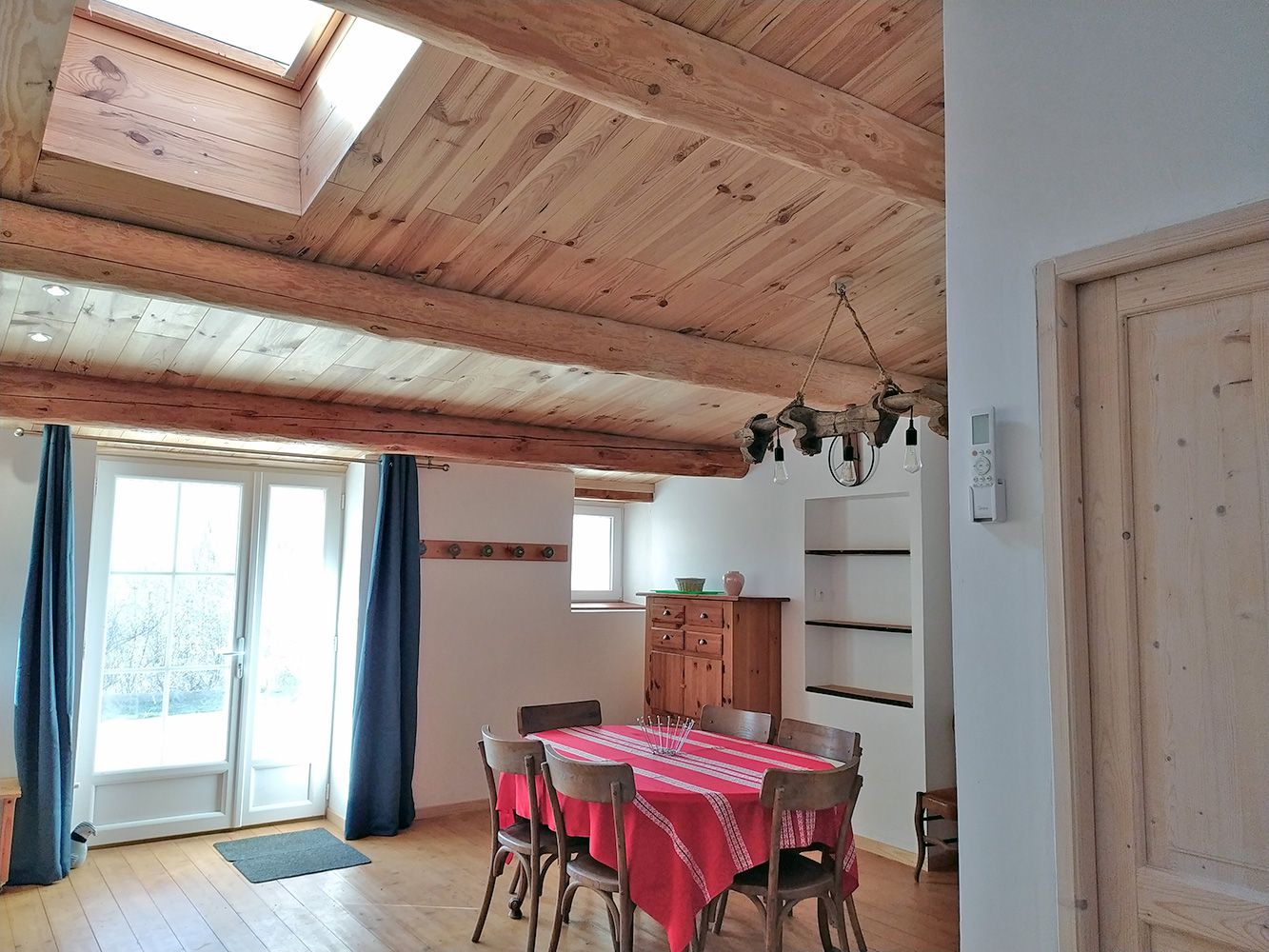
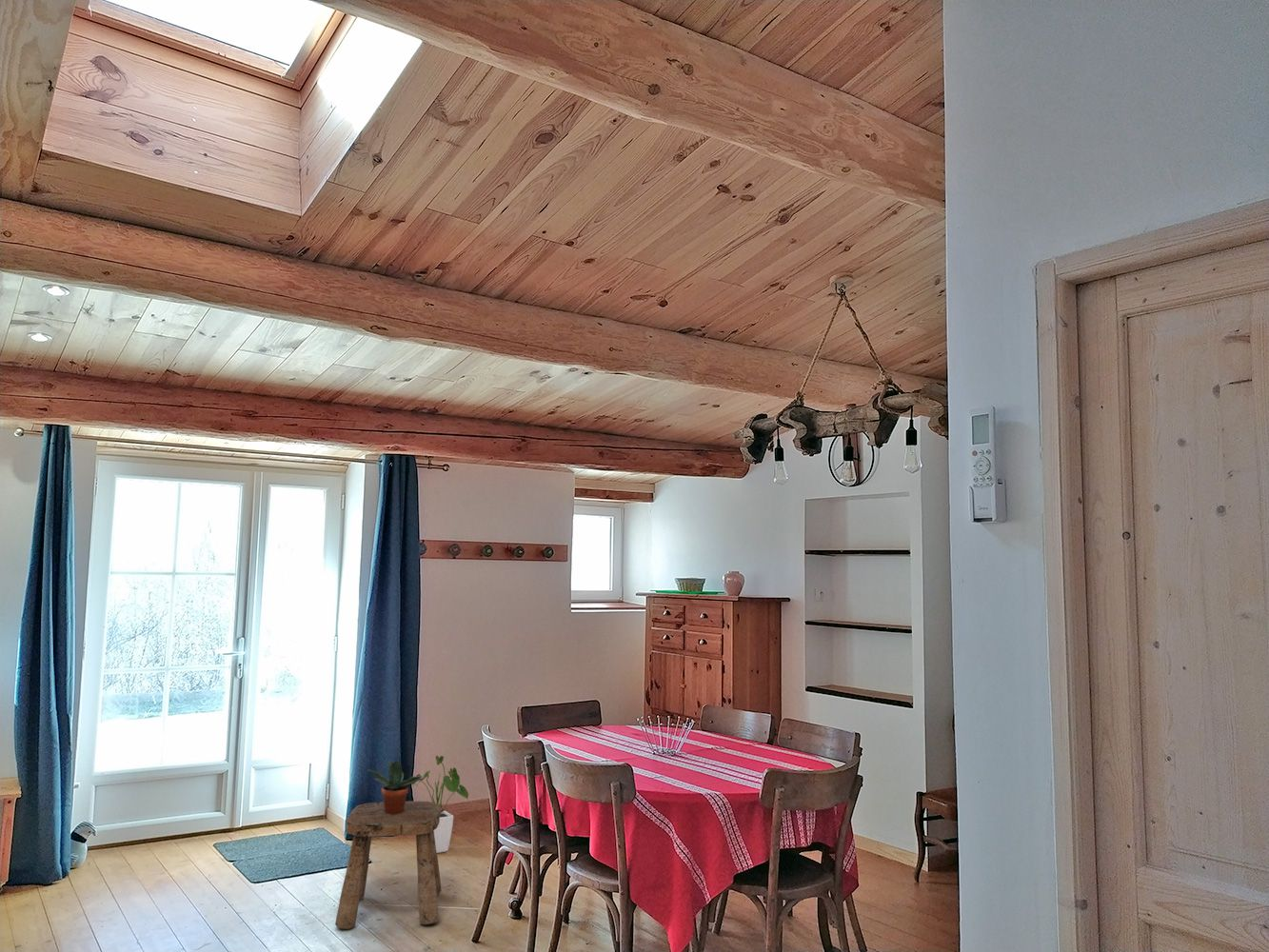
+ stool (368, 860)
+ house plant (432, 802)
+ potted plant (395, 783)
